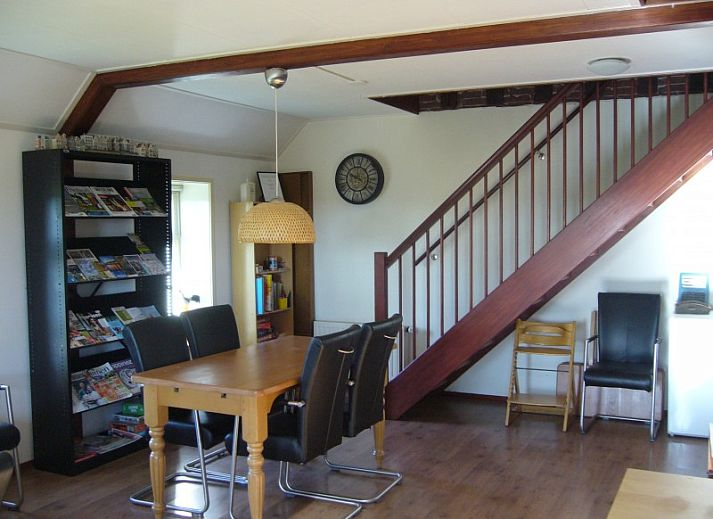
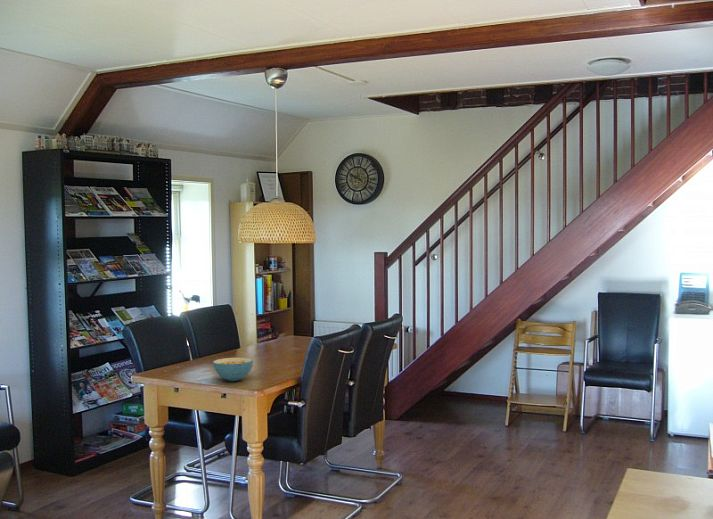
+ cereal bowl (233, 370)
